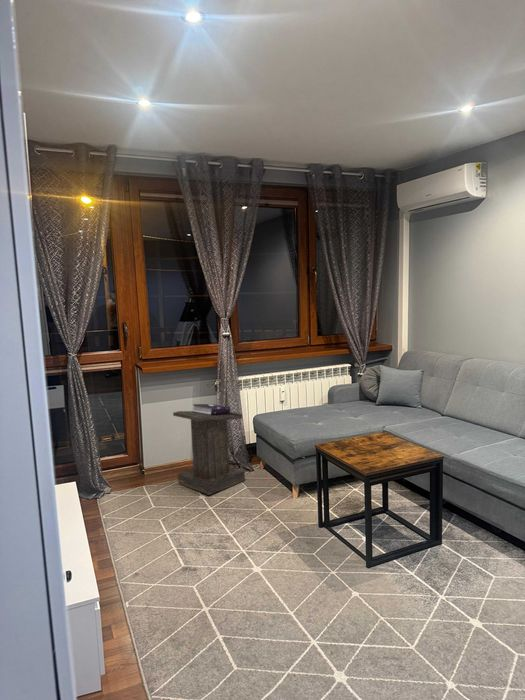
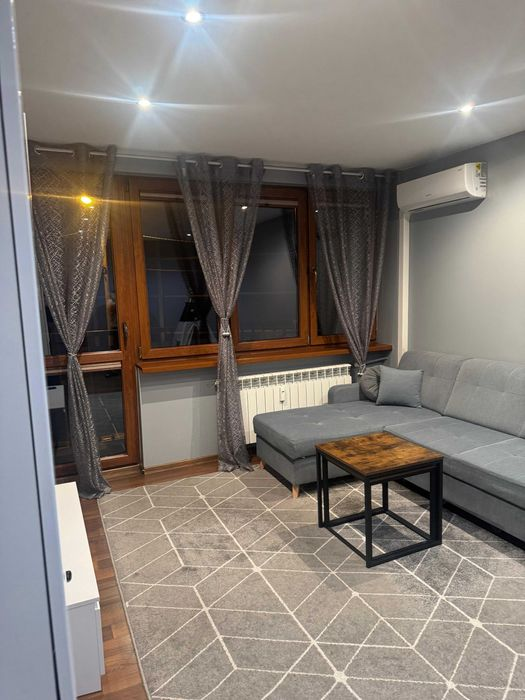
- lectern (209, 443)
